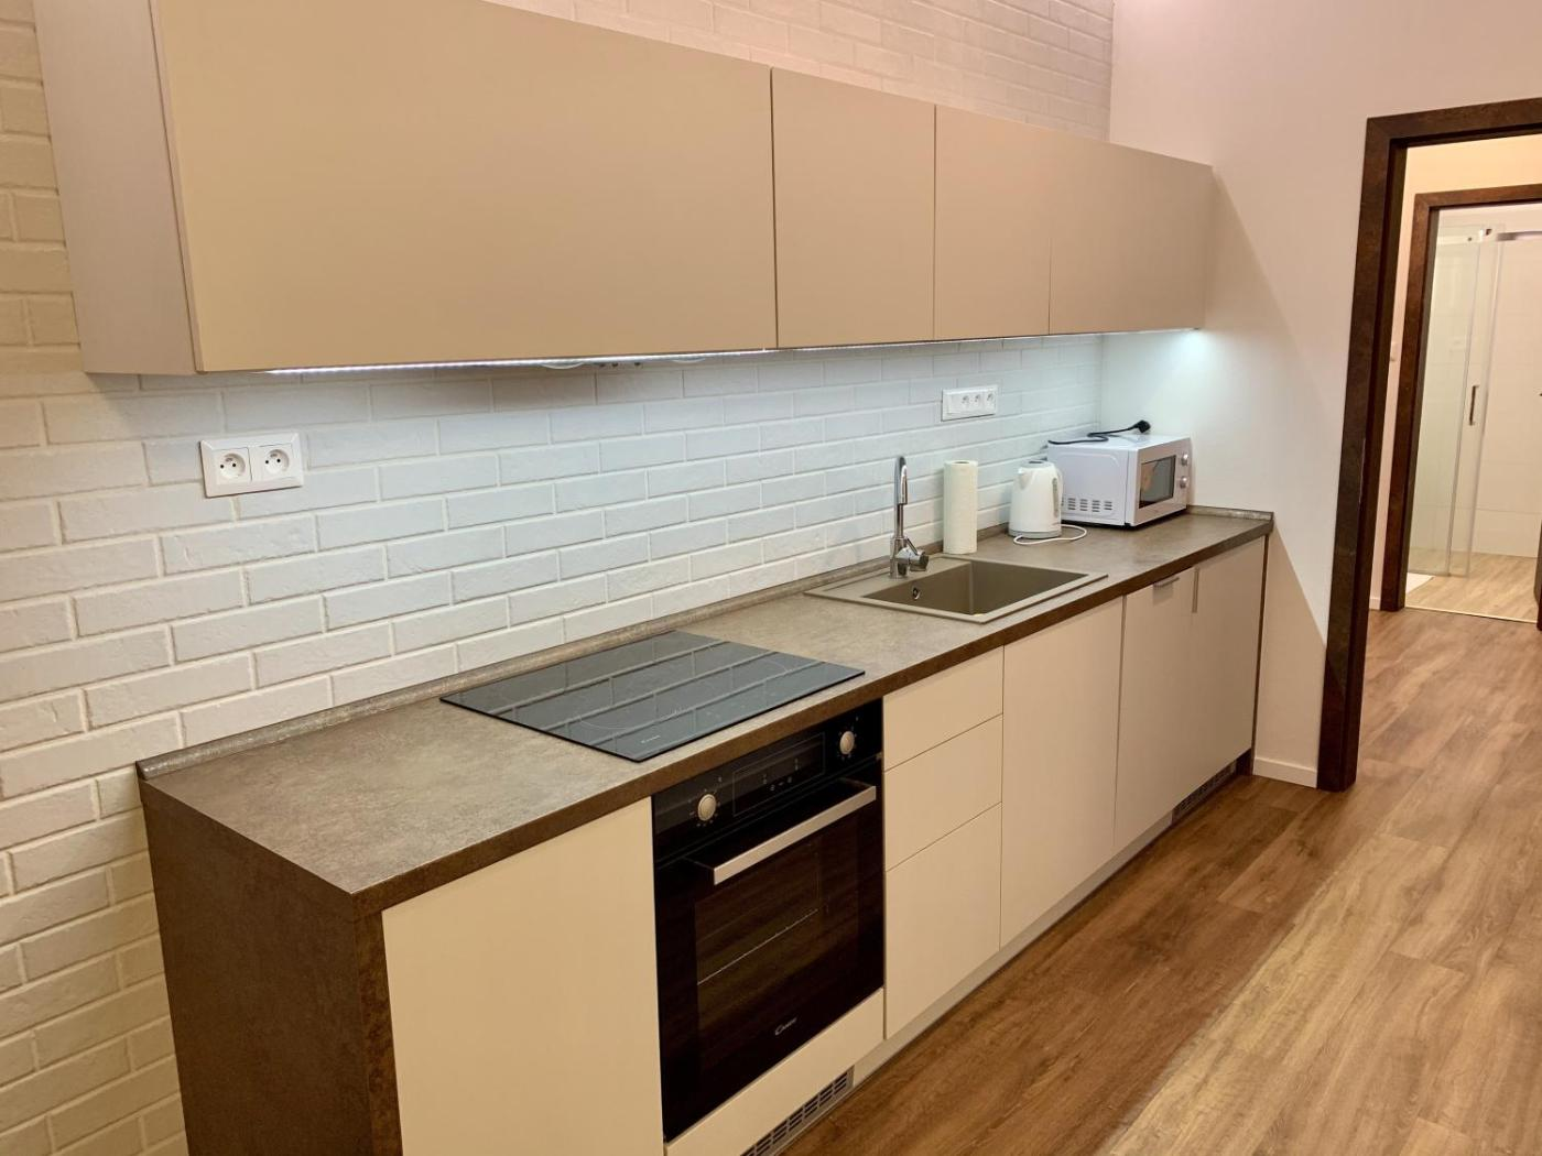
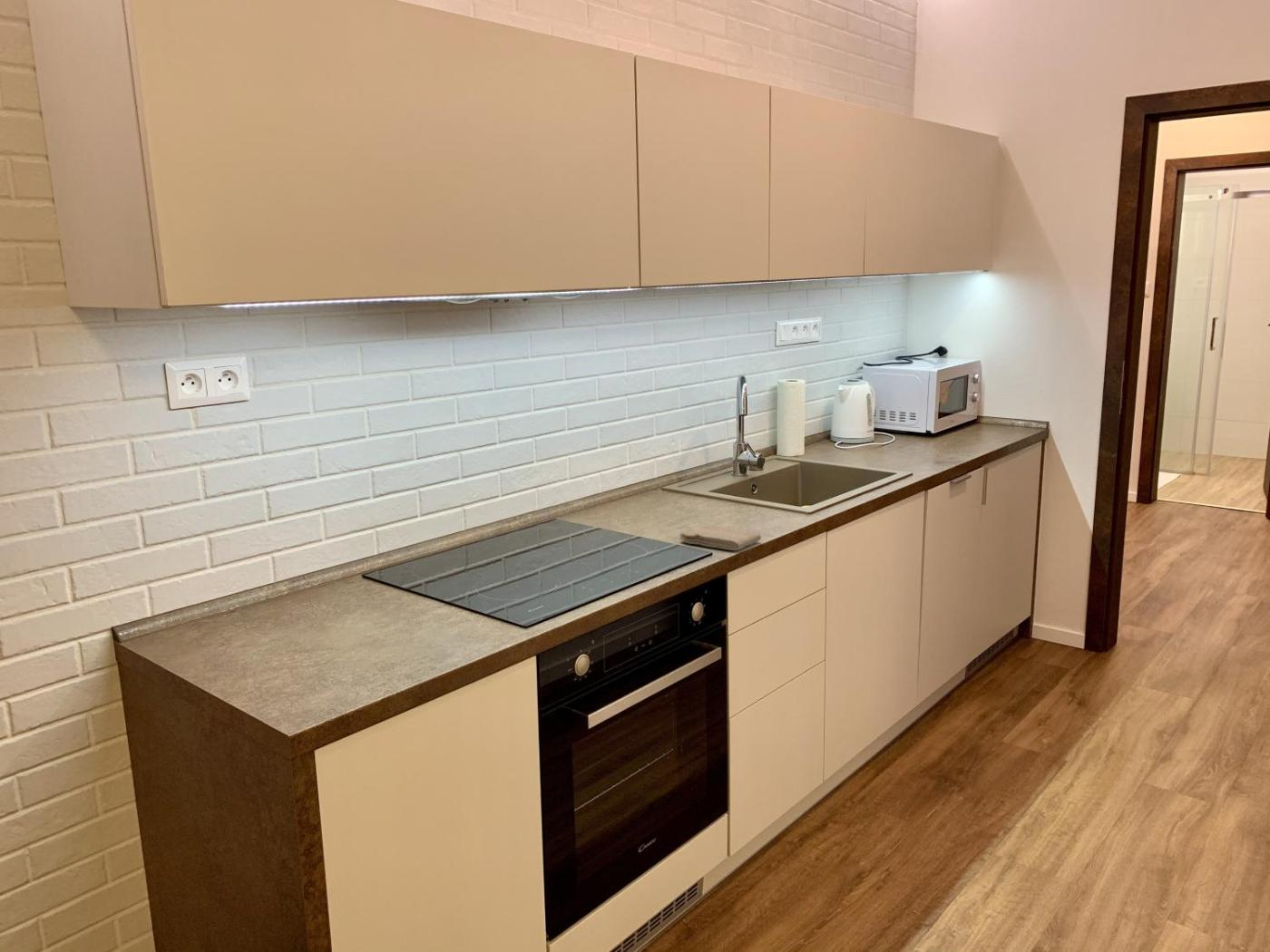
+ washcloth (719, 536)
